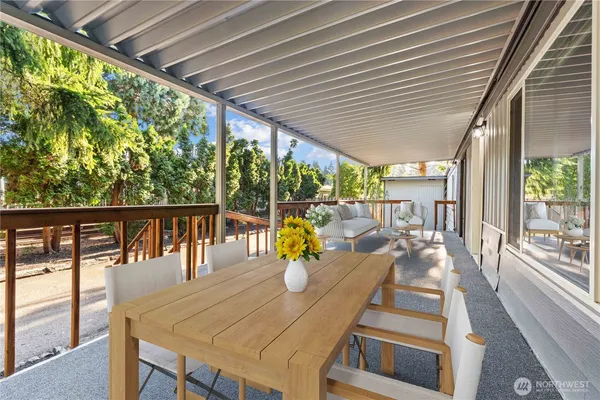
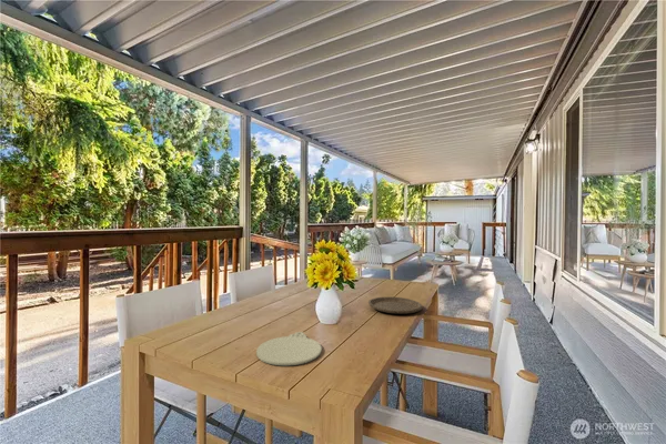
+ plate (394, 304)
+ plate (291, 346)
